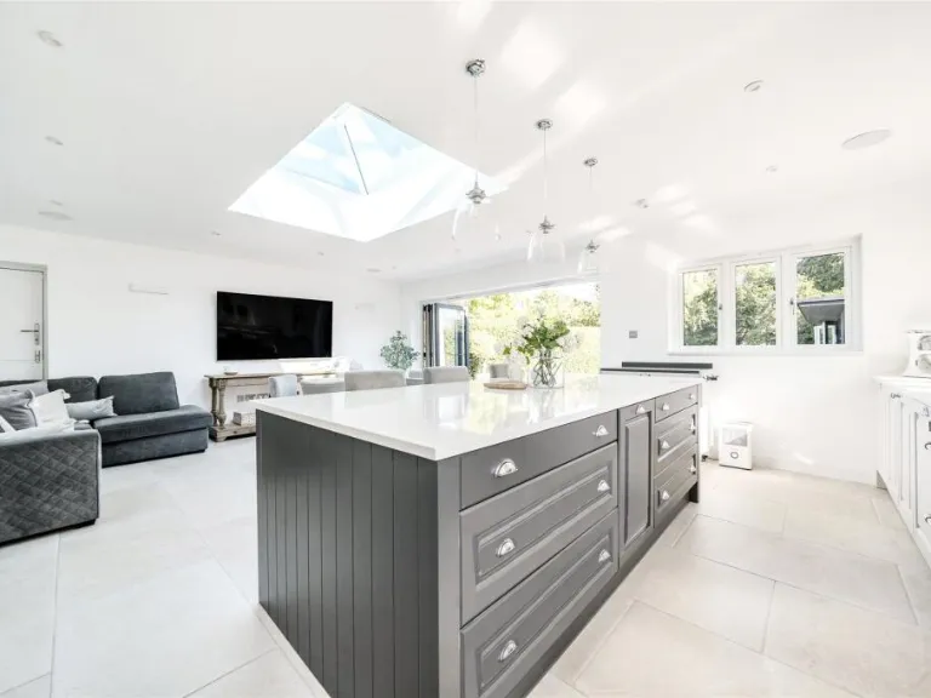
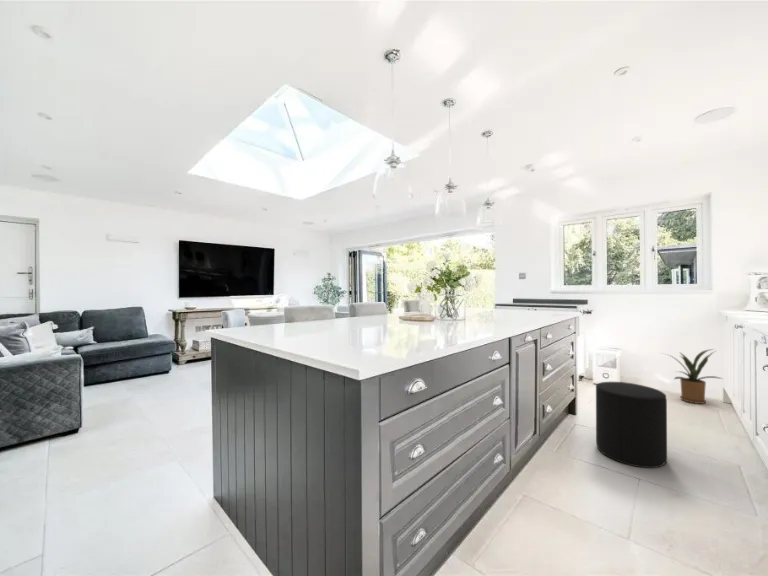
+ stool (629, 420)
+ house plant (691, 373)
